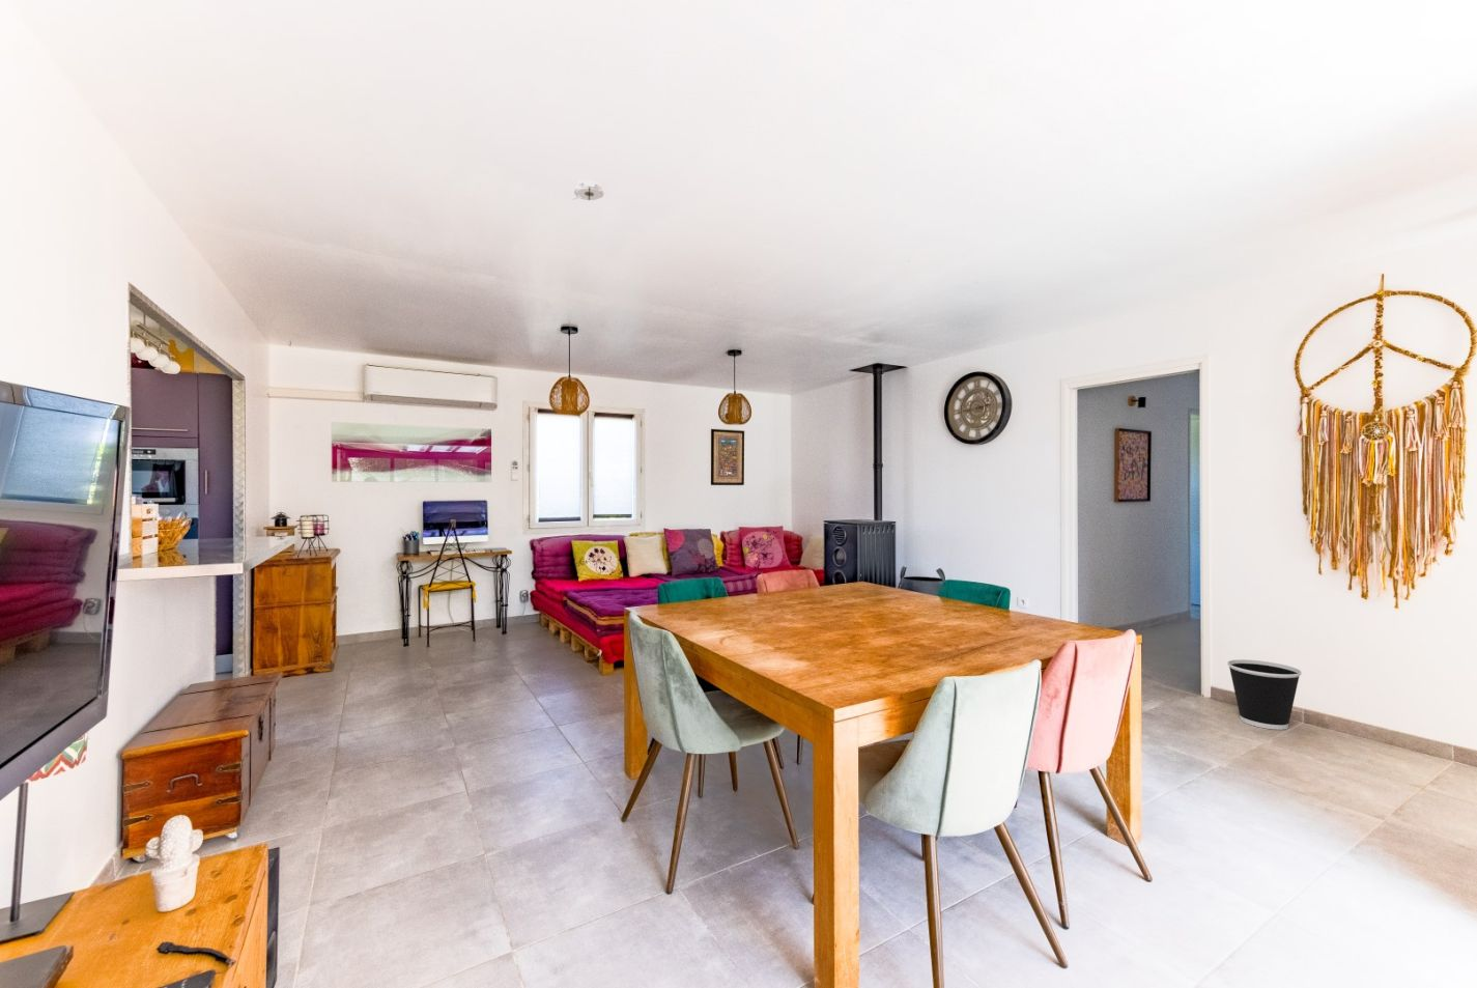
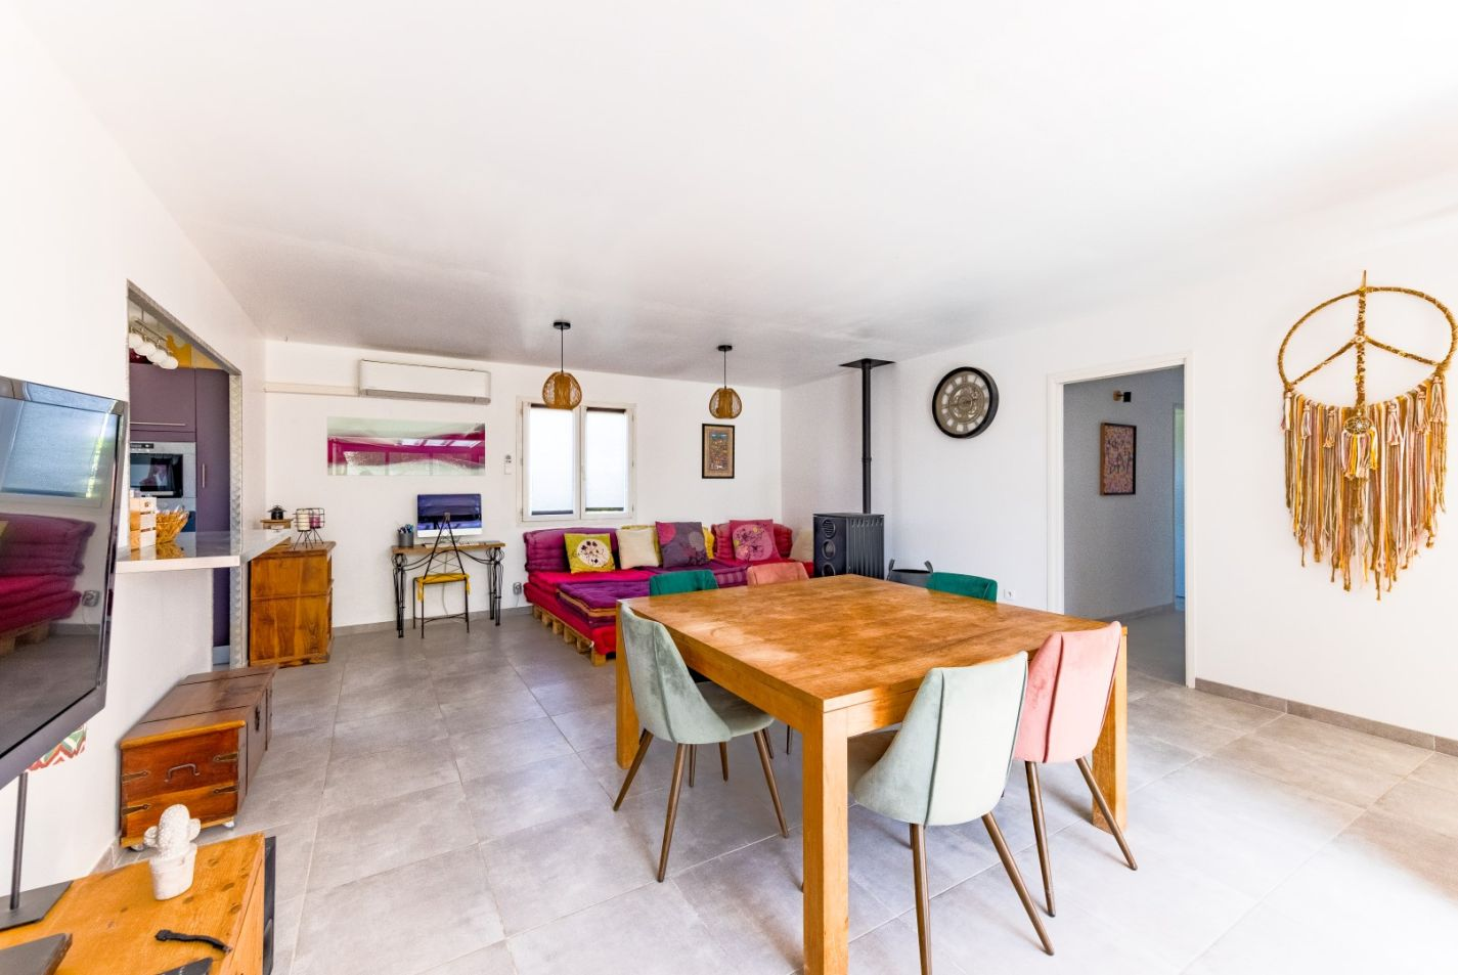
- smoke detector (587, 191)
- wastebasket (1263, 695)
